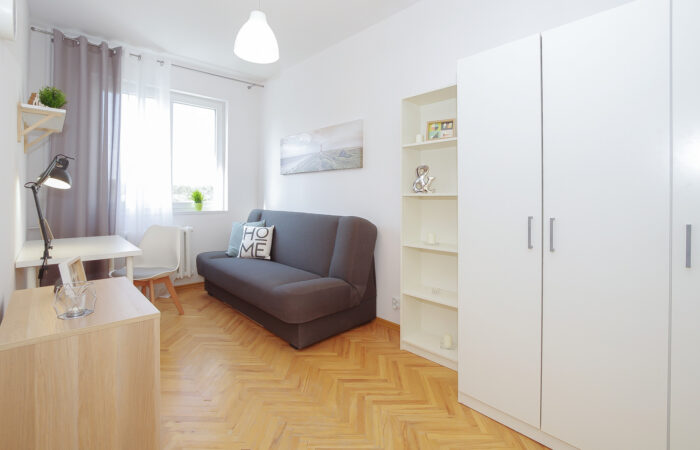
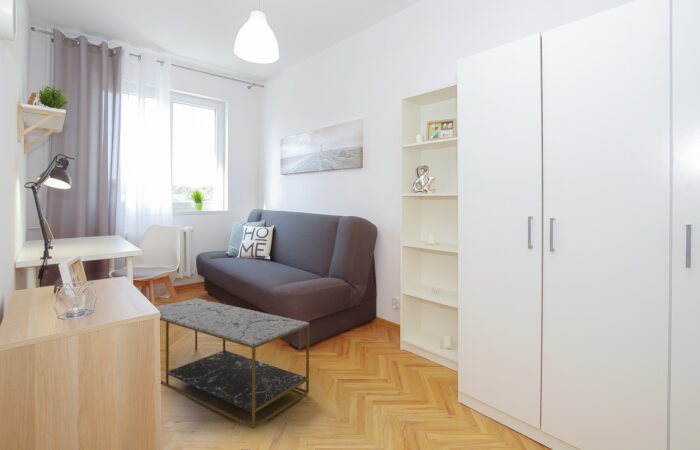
+ coffee table (218, 352)
